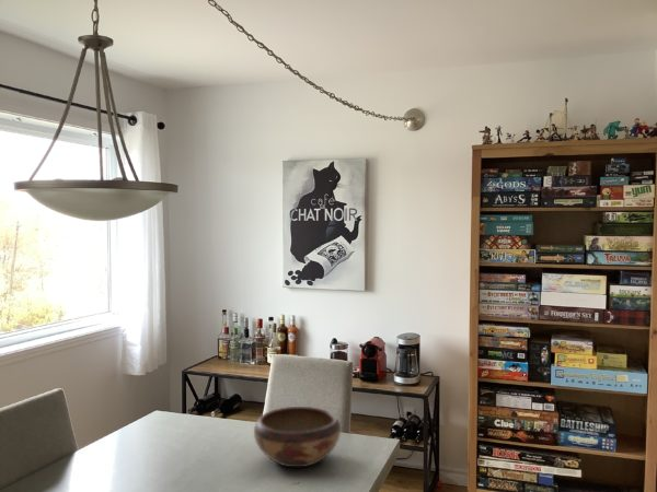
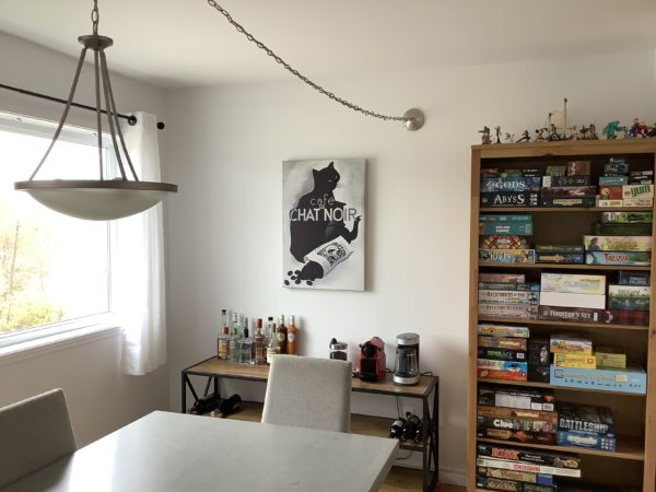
- decorative bowl (297, 438)
